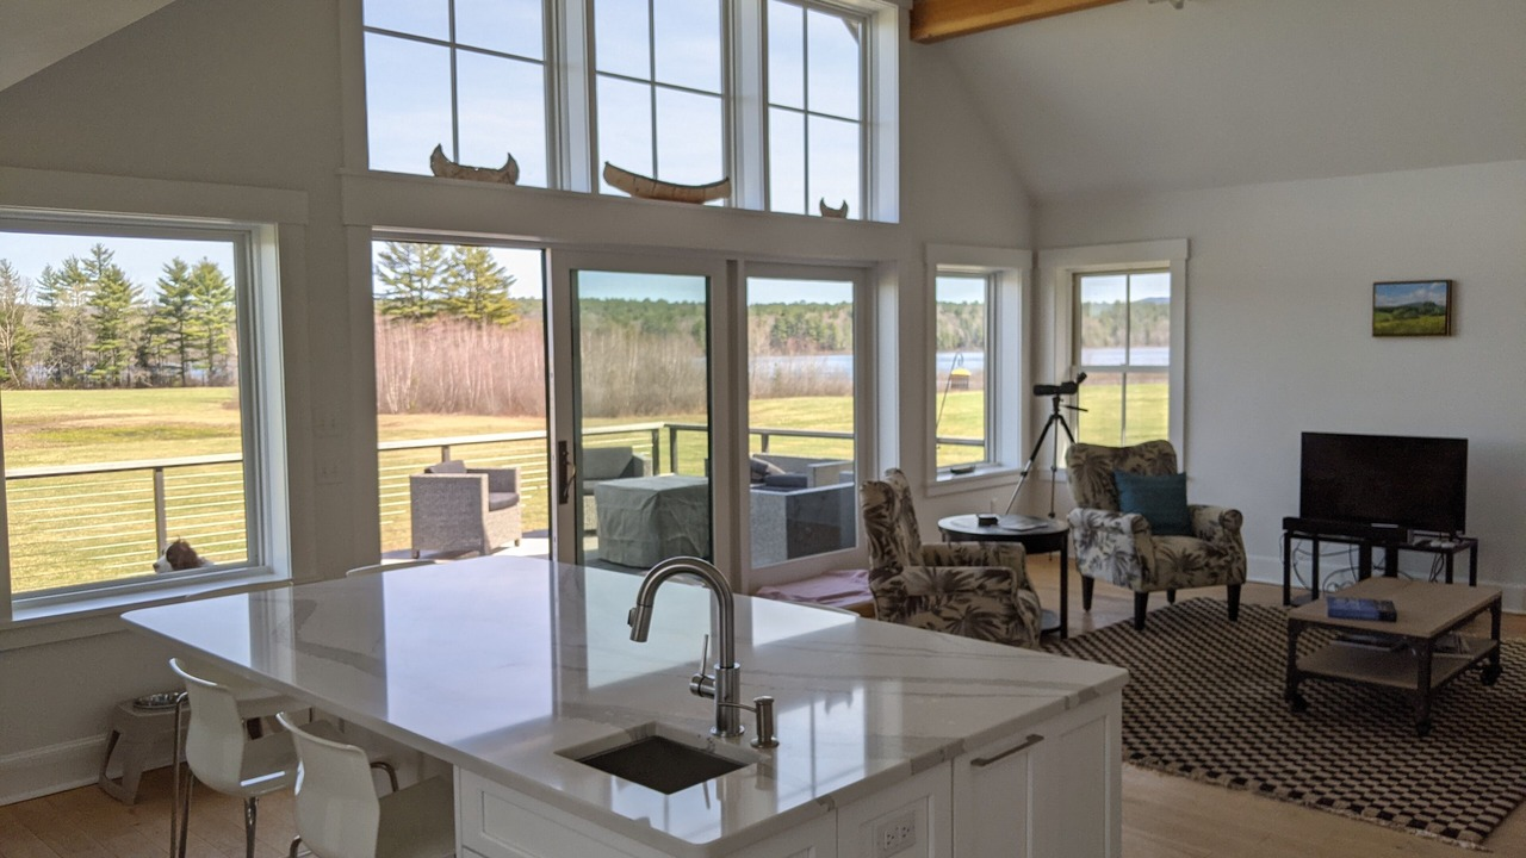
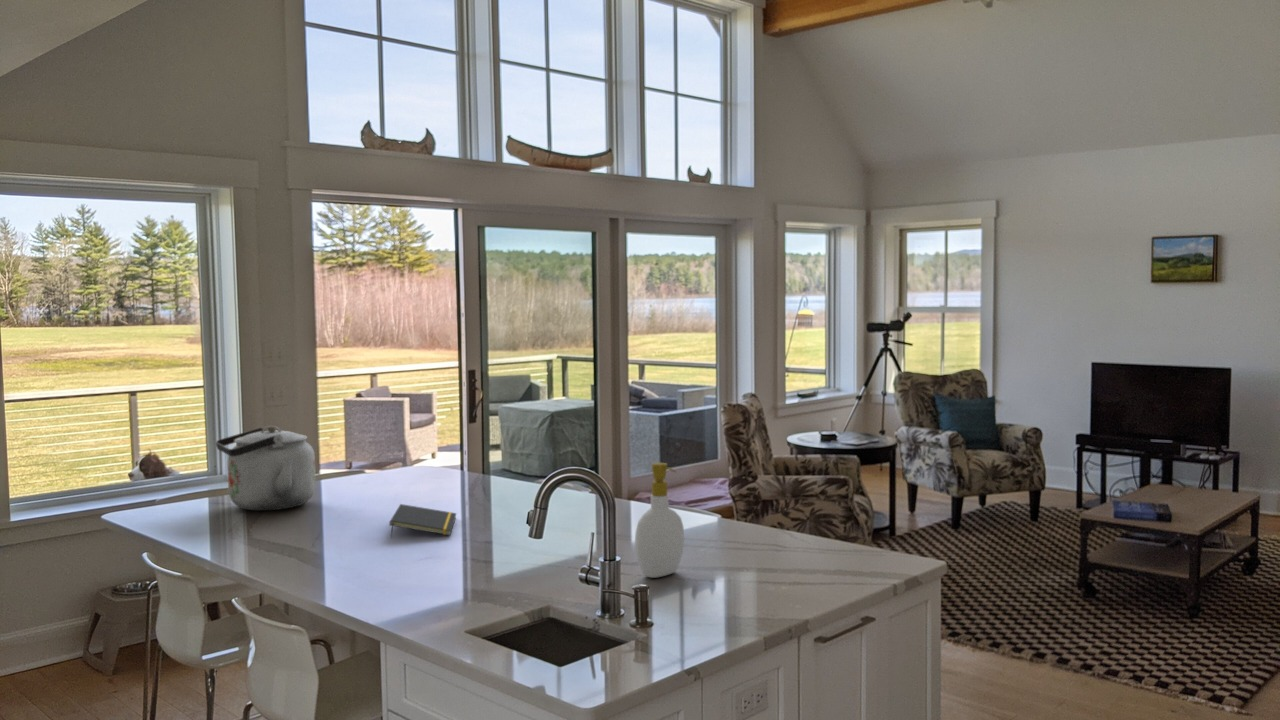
+ soap bottle (661, 519)
+ notepad (424, 519)
+ kettle (271, 467)
